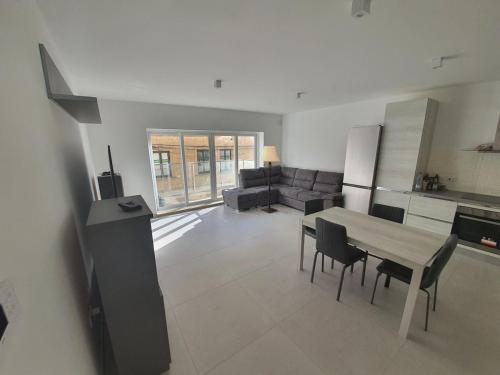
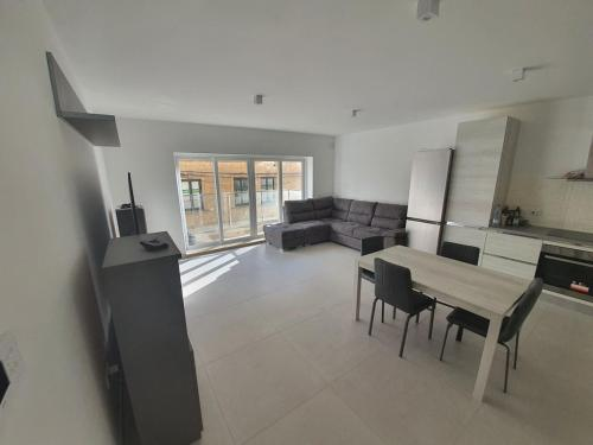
- lamp (269, 179)
